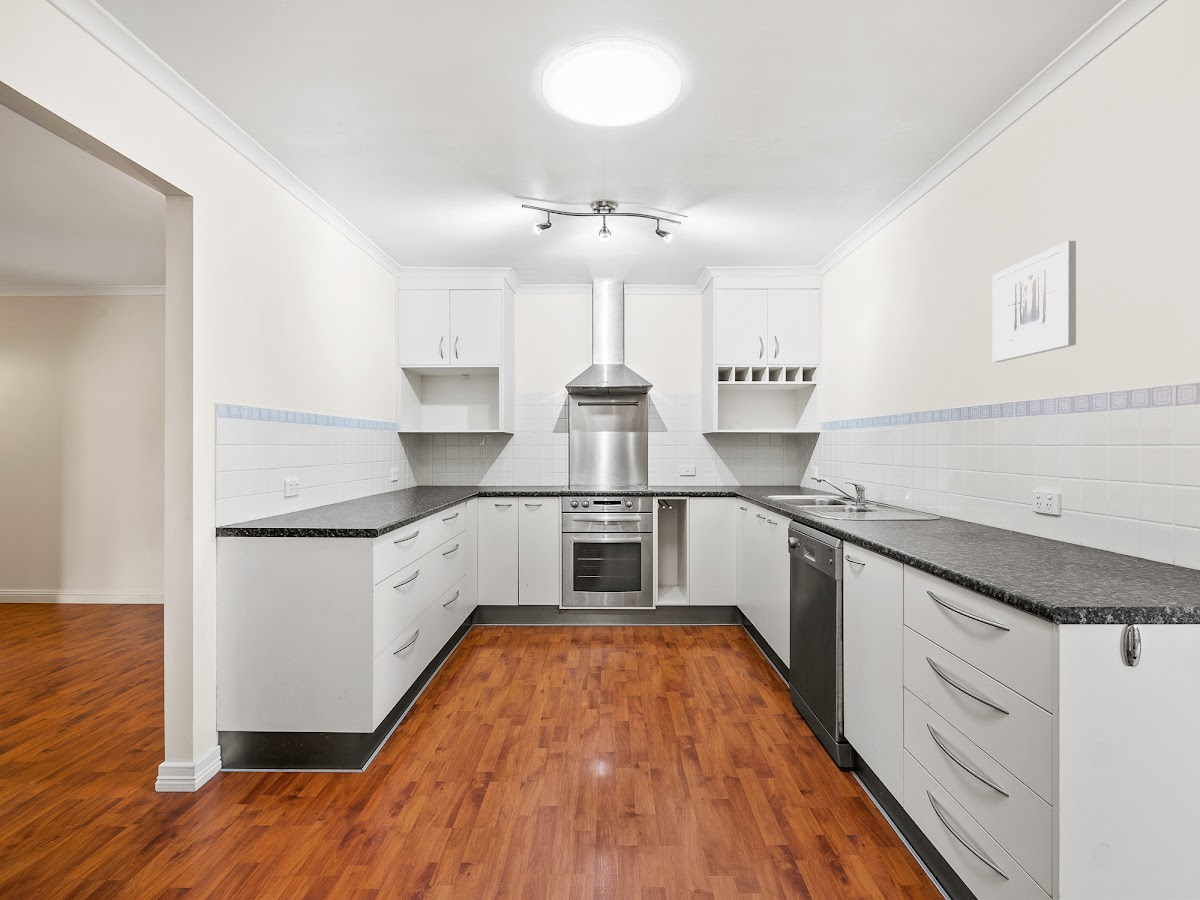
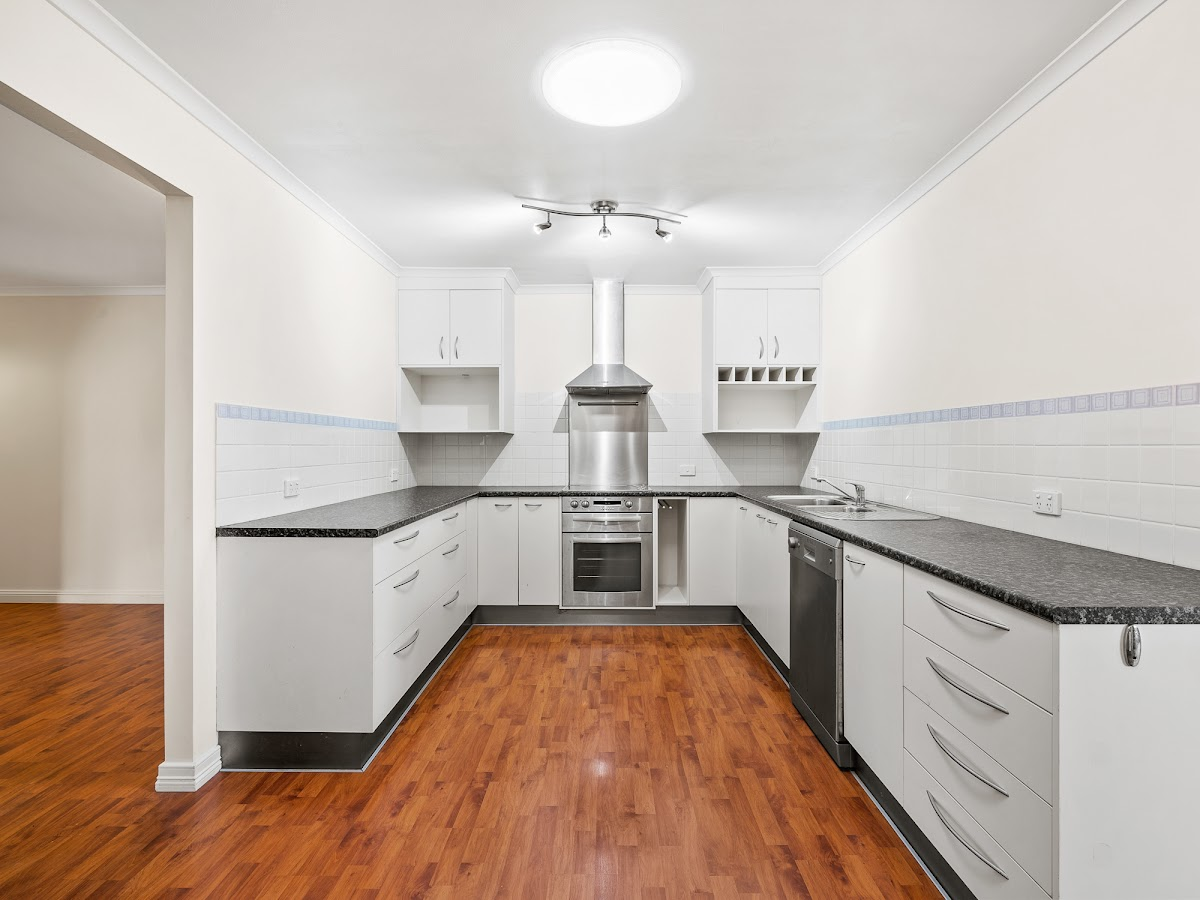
- wall art (1030, 306)
